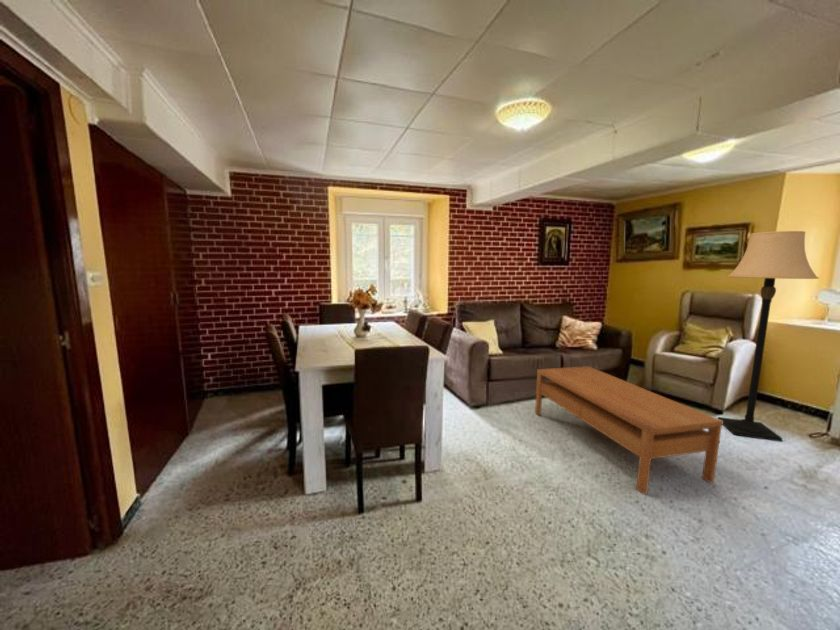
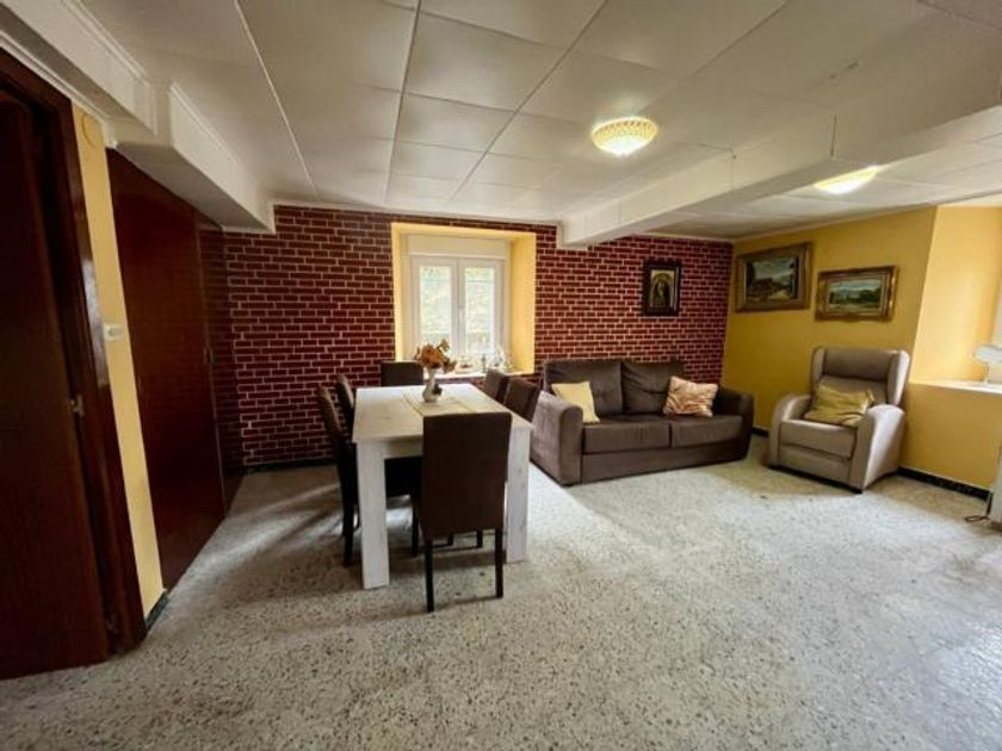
- coffee table (609, 416)
- lamp (761, 335)
